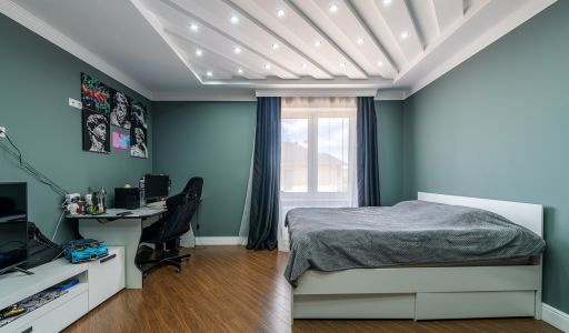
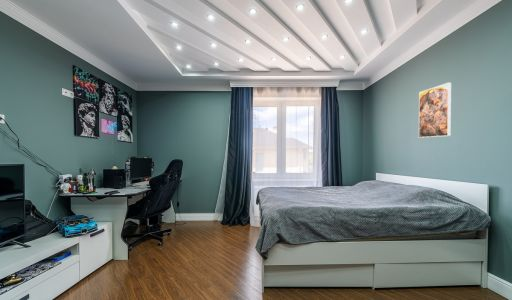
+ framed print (433, 112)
